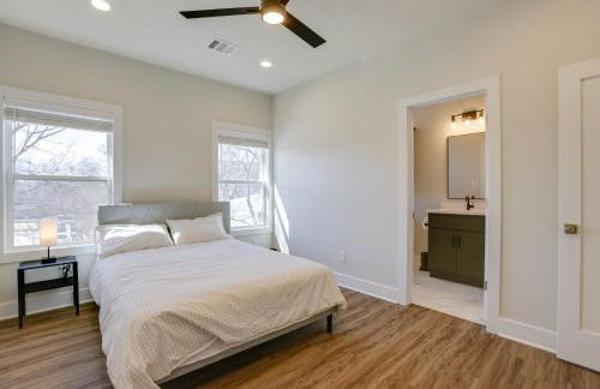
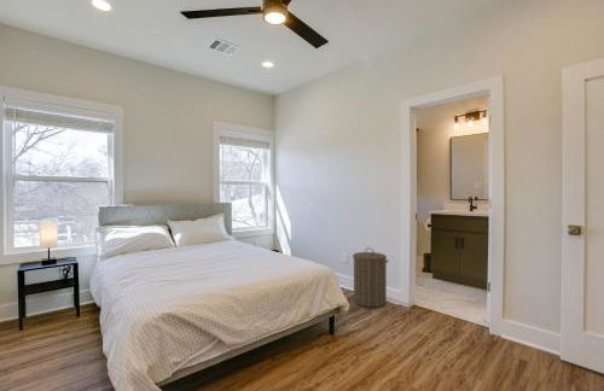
+ laundry hamper (370, 274)
